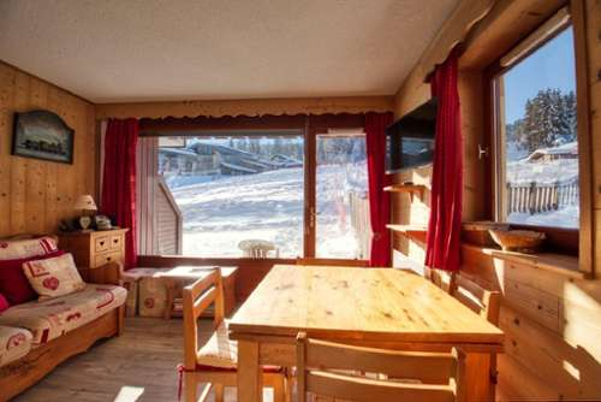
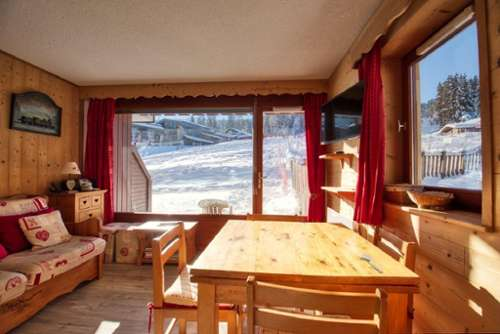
+ stirrer (372, 262)
